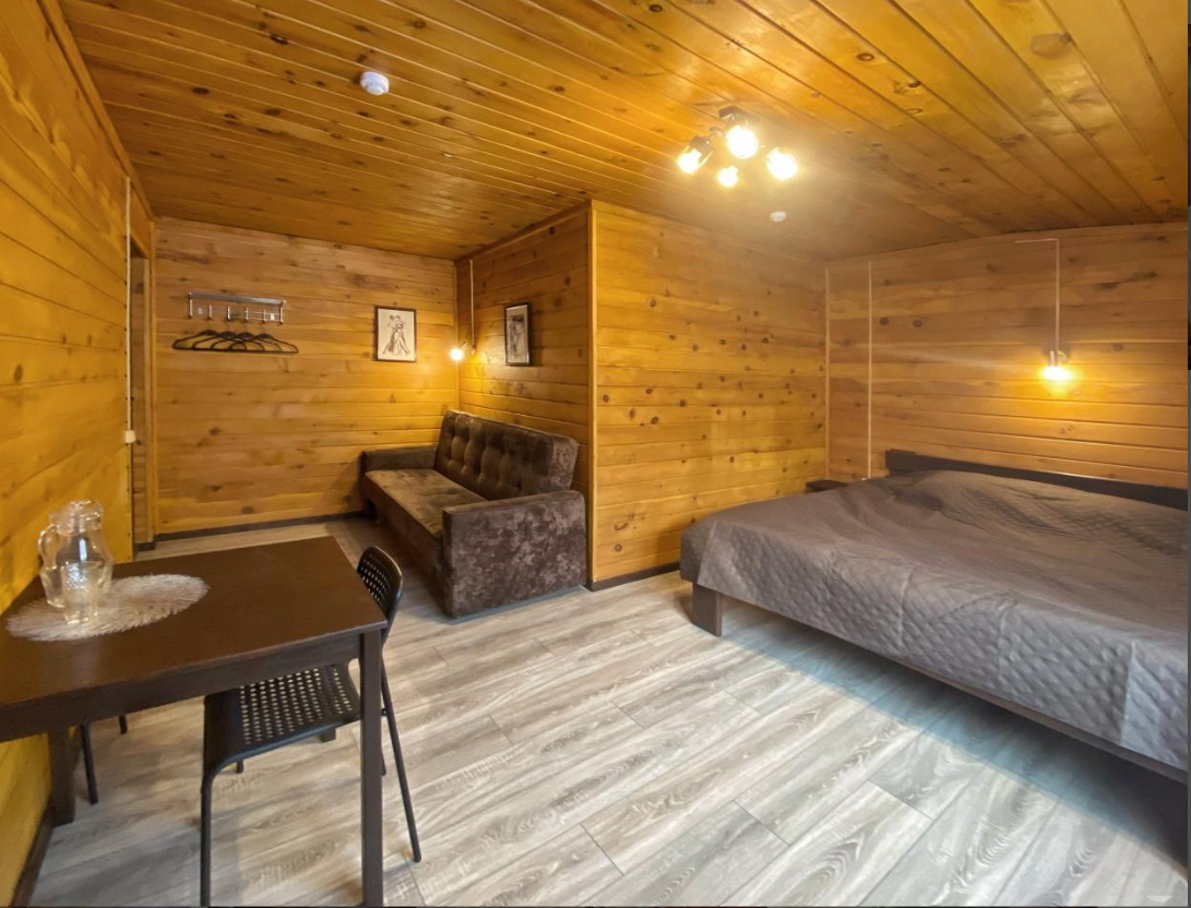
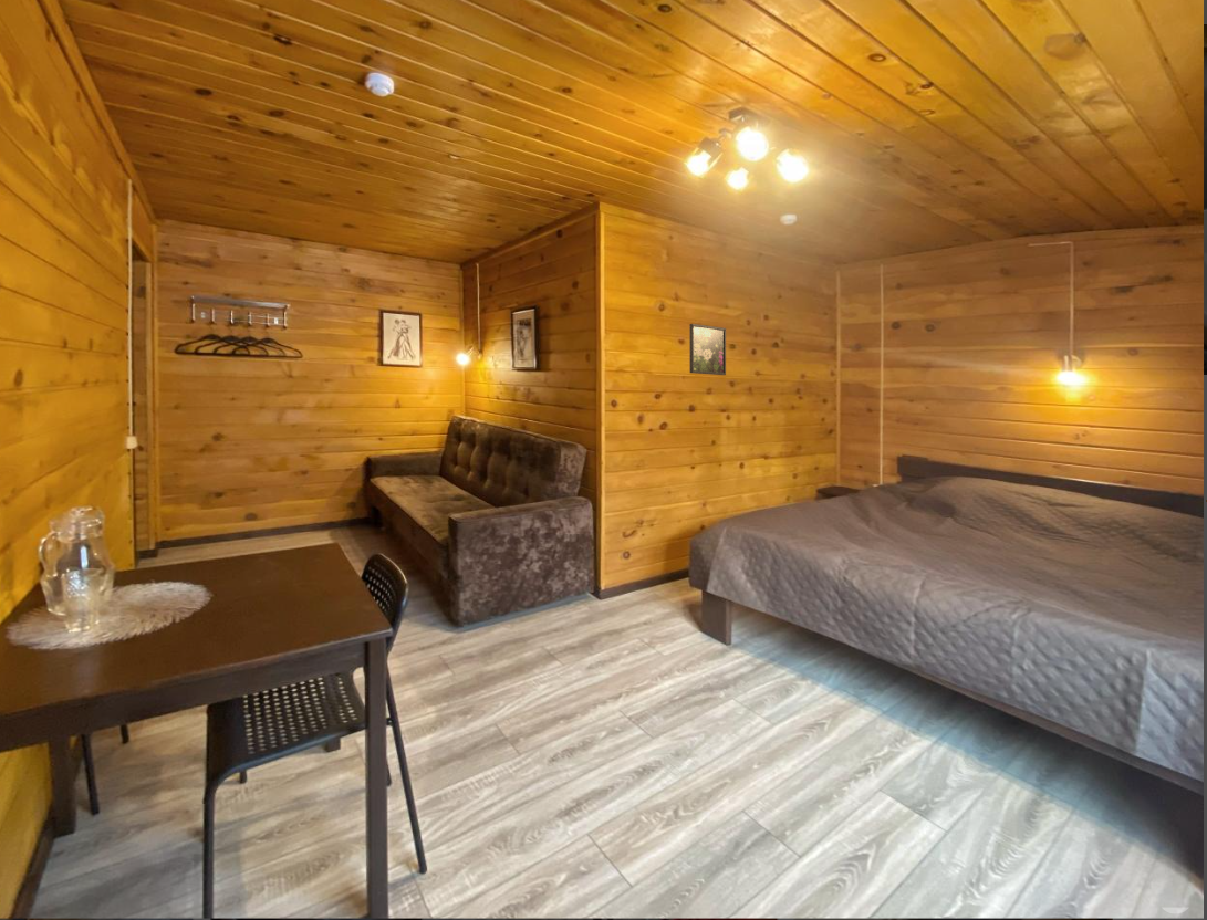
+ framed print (708, 349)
